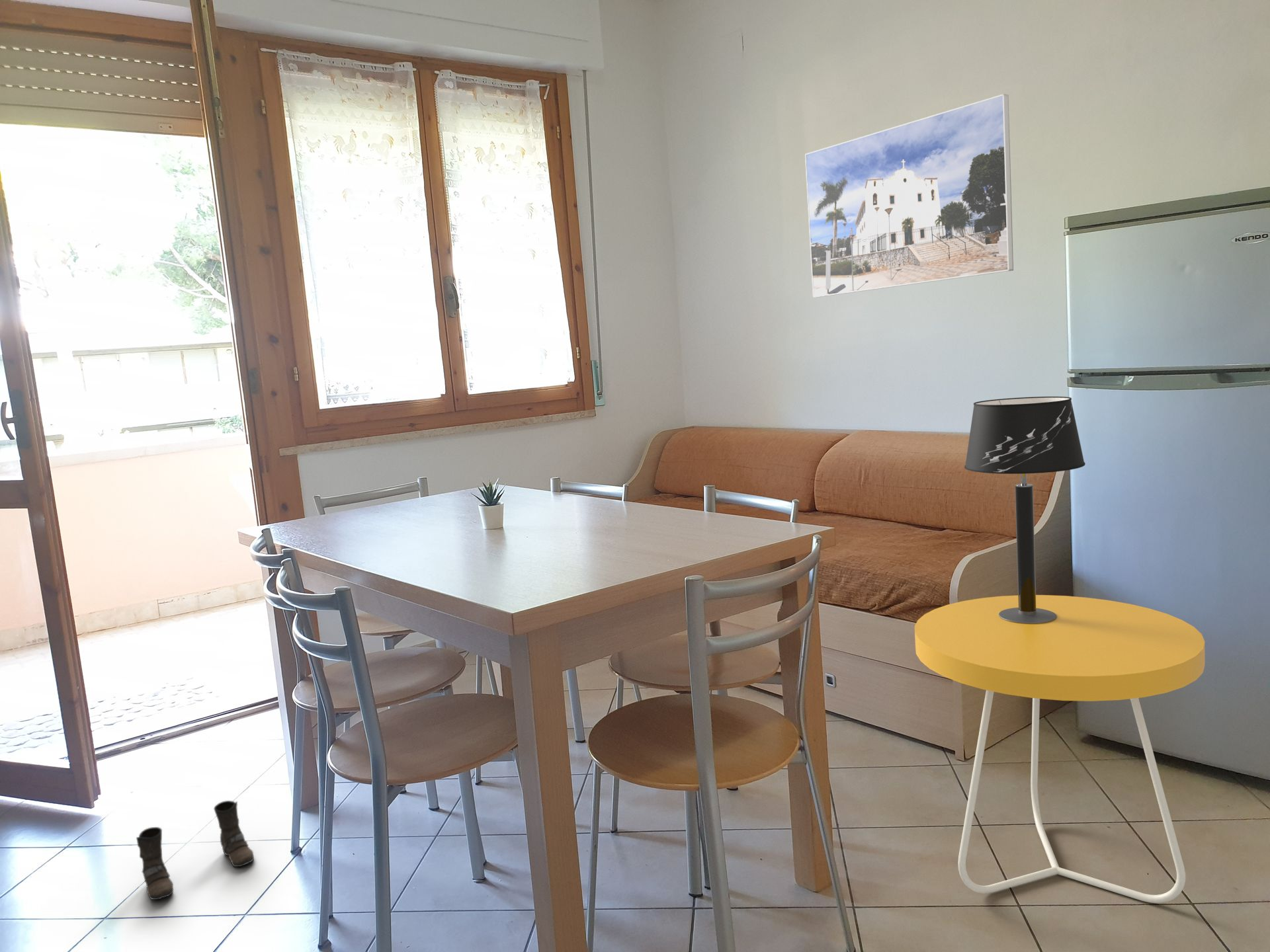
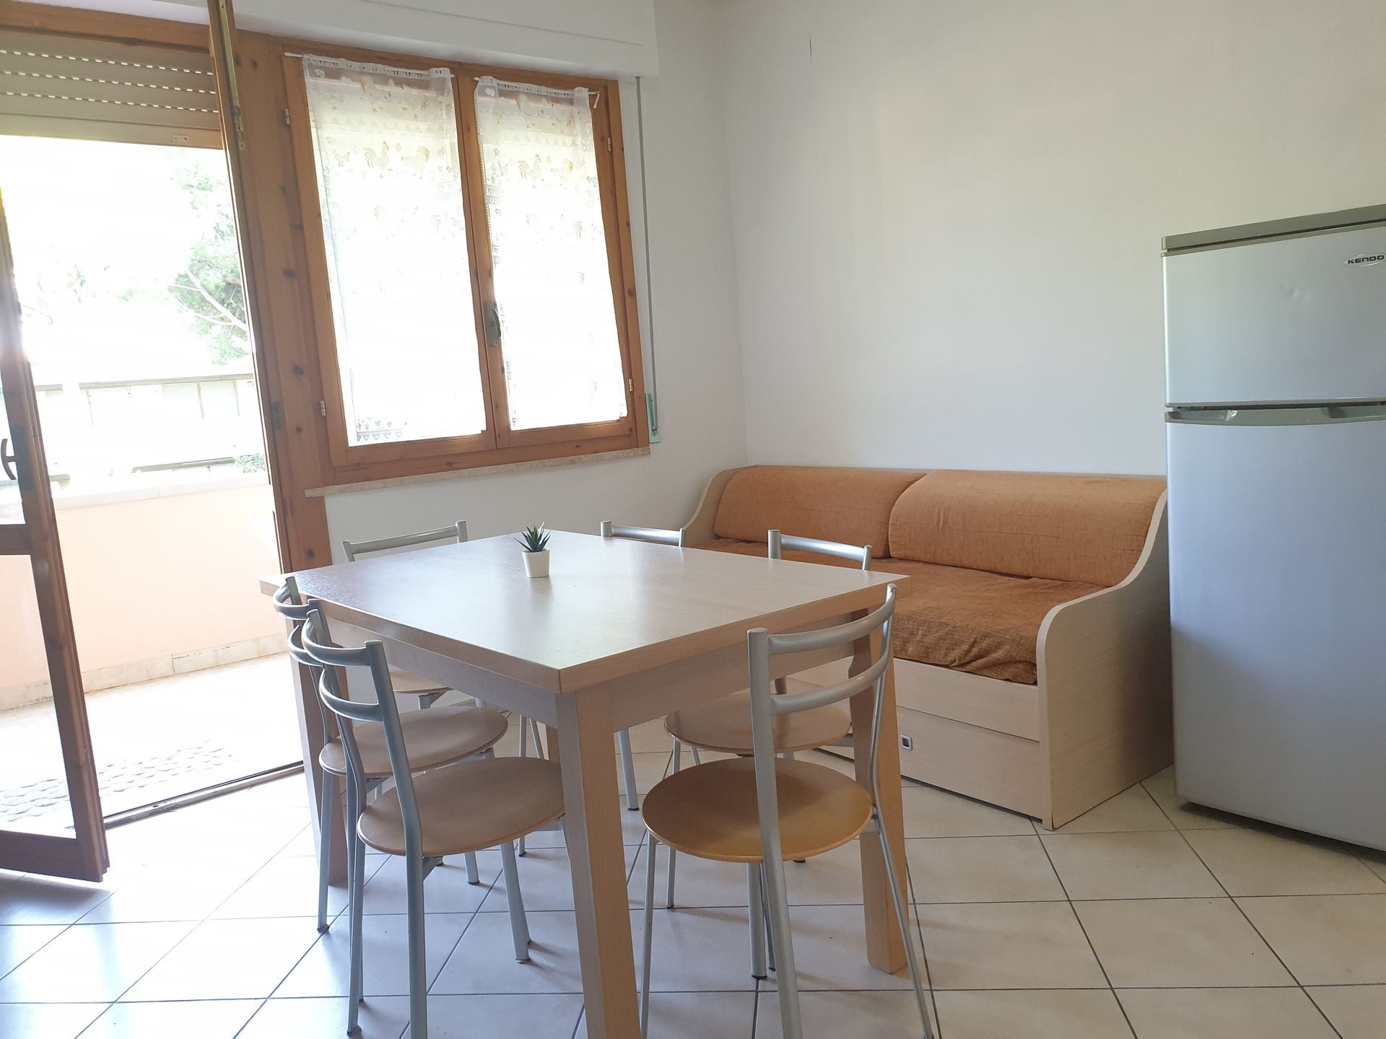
- side table (1038, 754)
- boots (220, 842)
- table lamp (1024, 509)
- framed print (900, 207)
